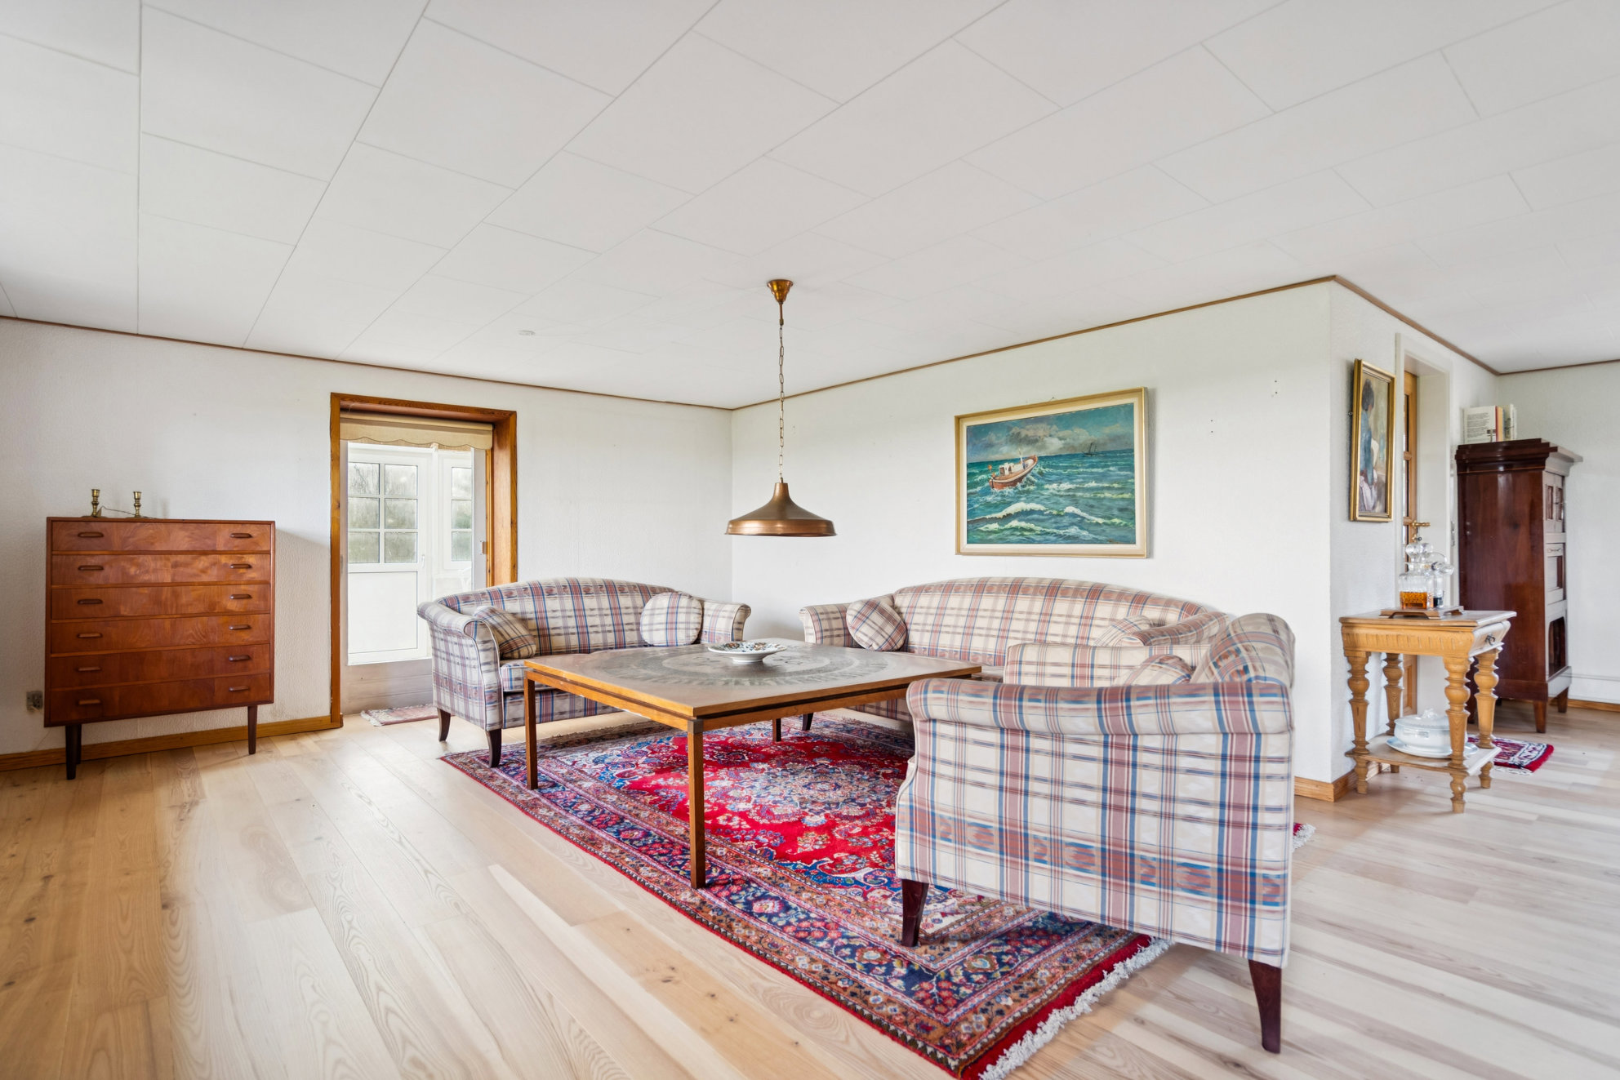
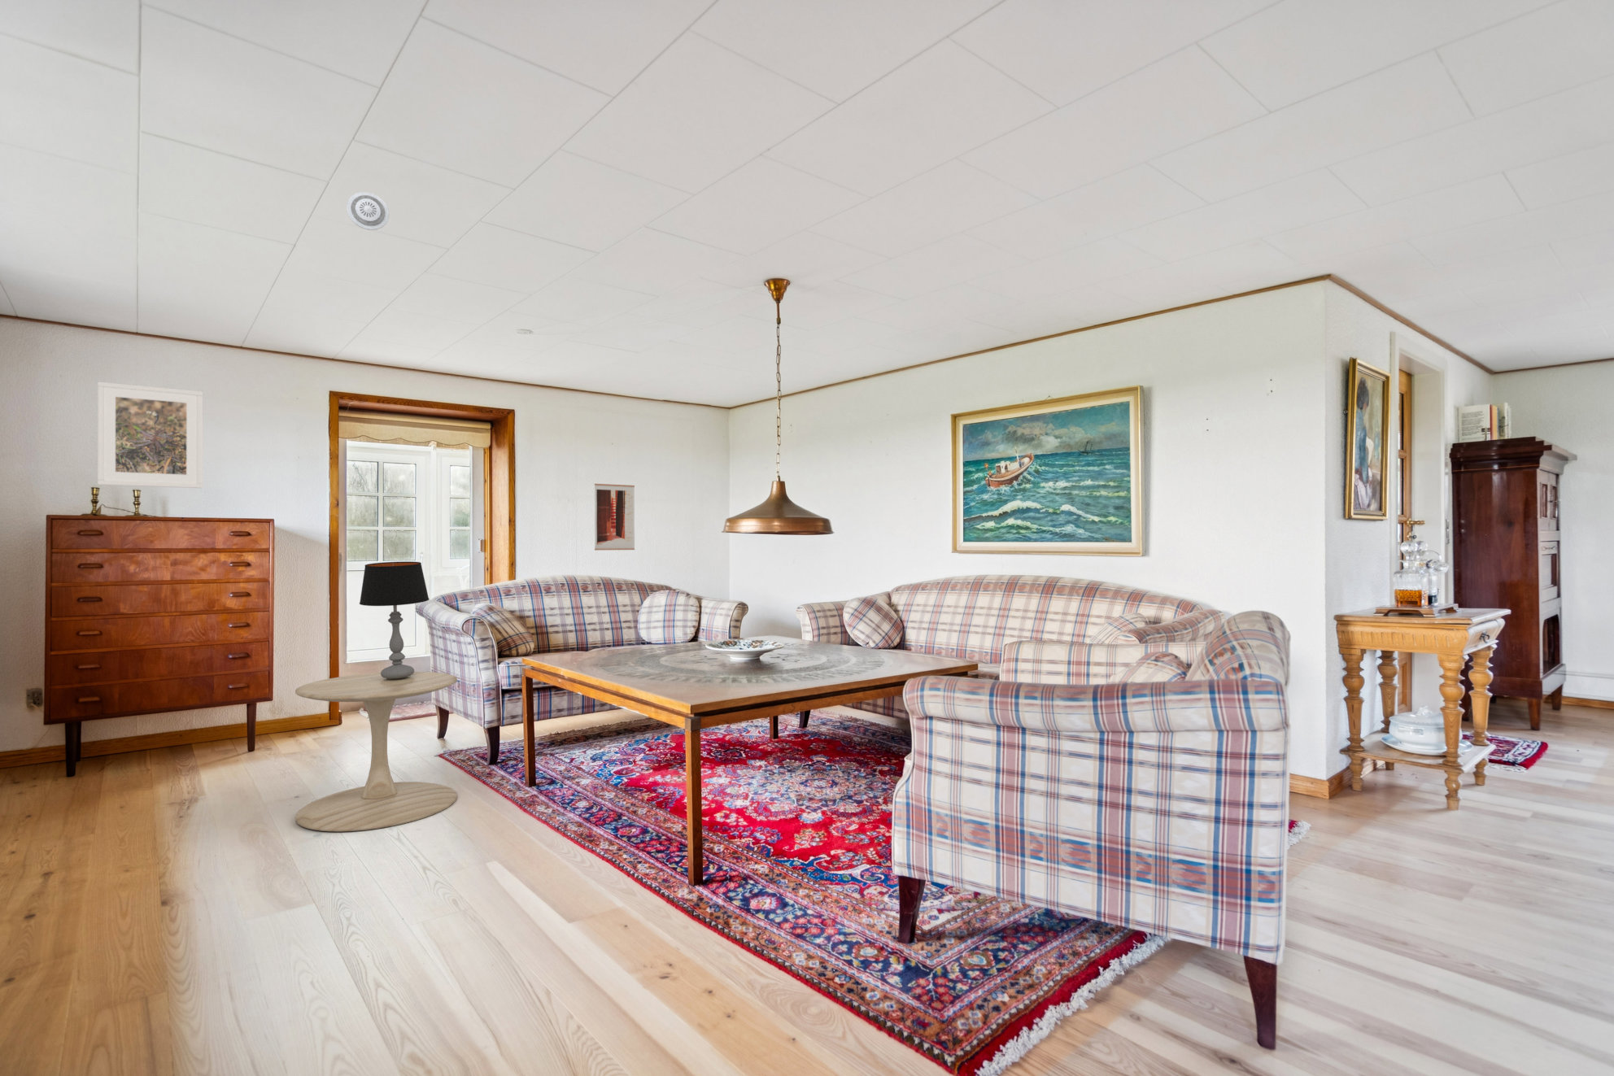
+ side table (379, 745)
+ table lamp (397, 618)
+ smoke detector (367, 210)
+ wall art (614, 518)
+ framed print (151, 436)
